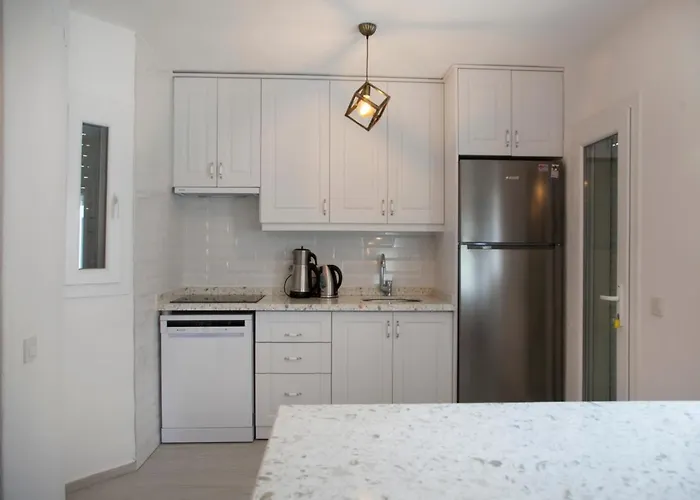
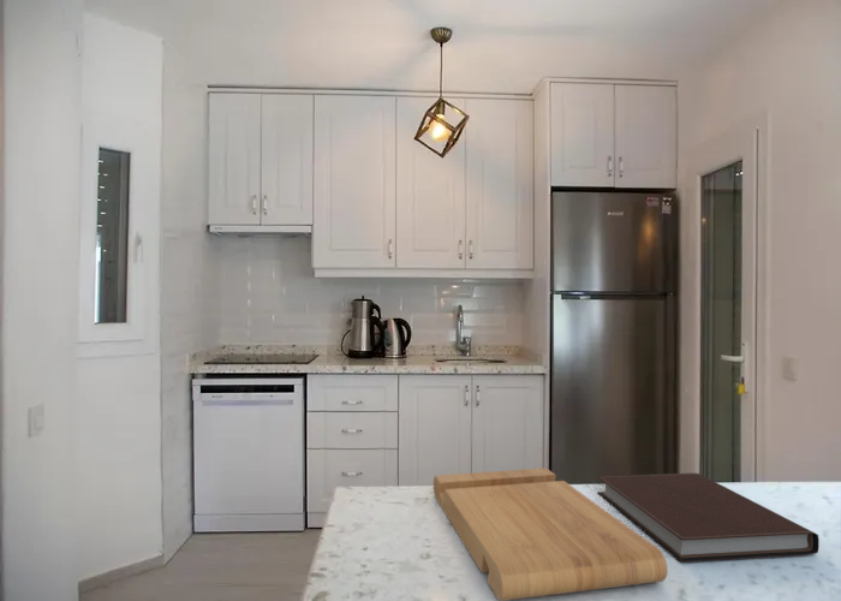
+ cutting board (527, 518)
+ notebook (692, 510)
